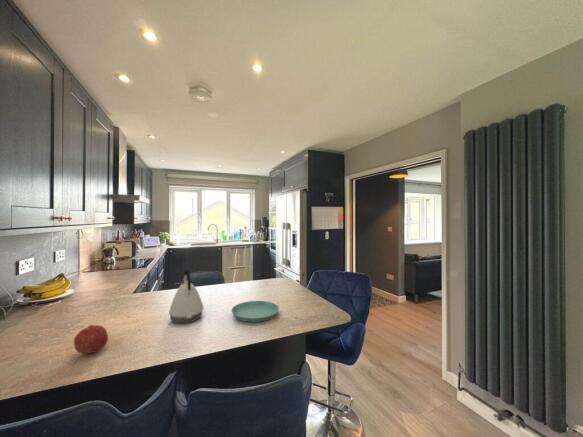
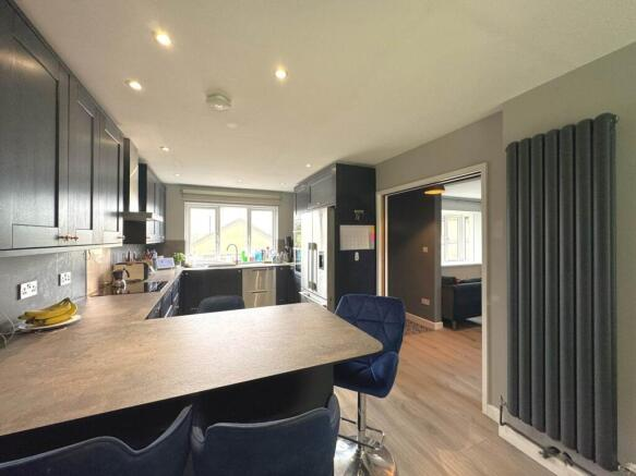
- saucer (255, 311)
- kettle (186, 293)
- fruit (91, 338)
